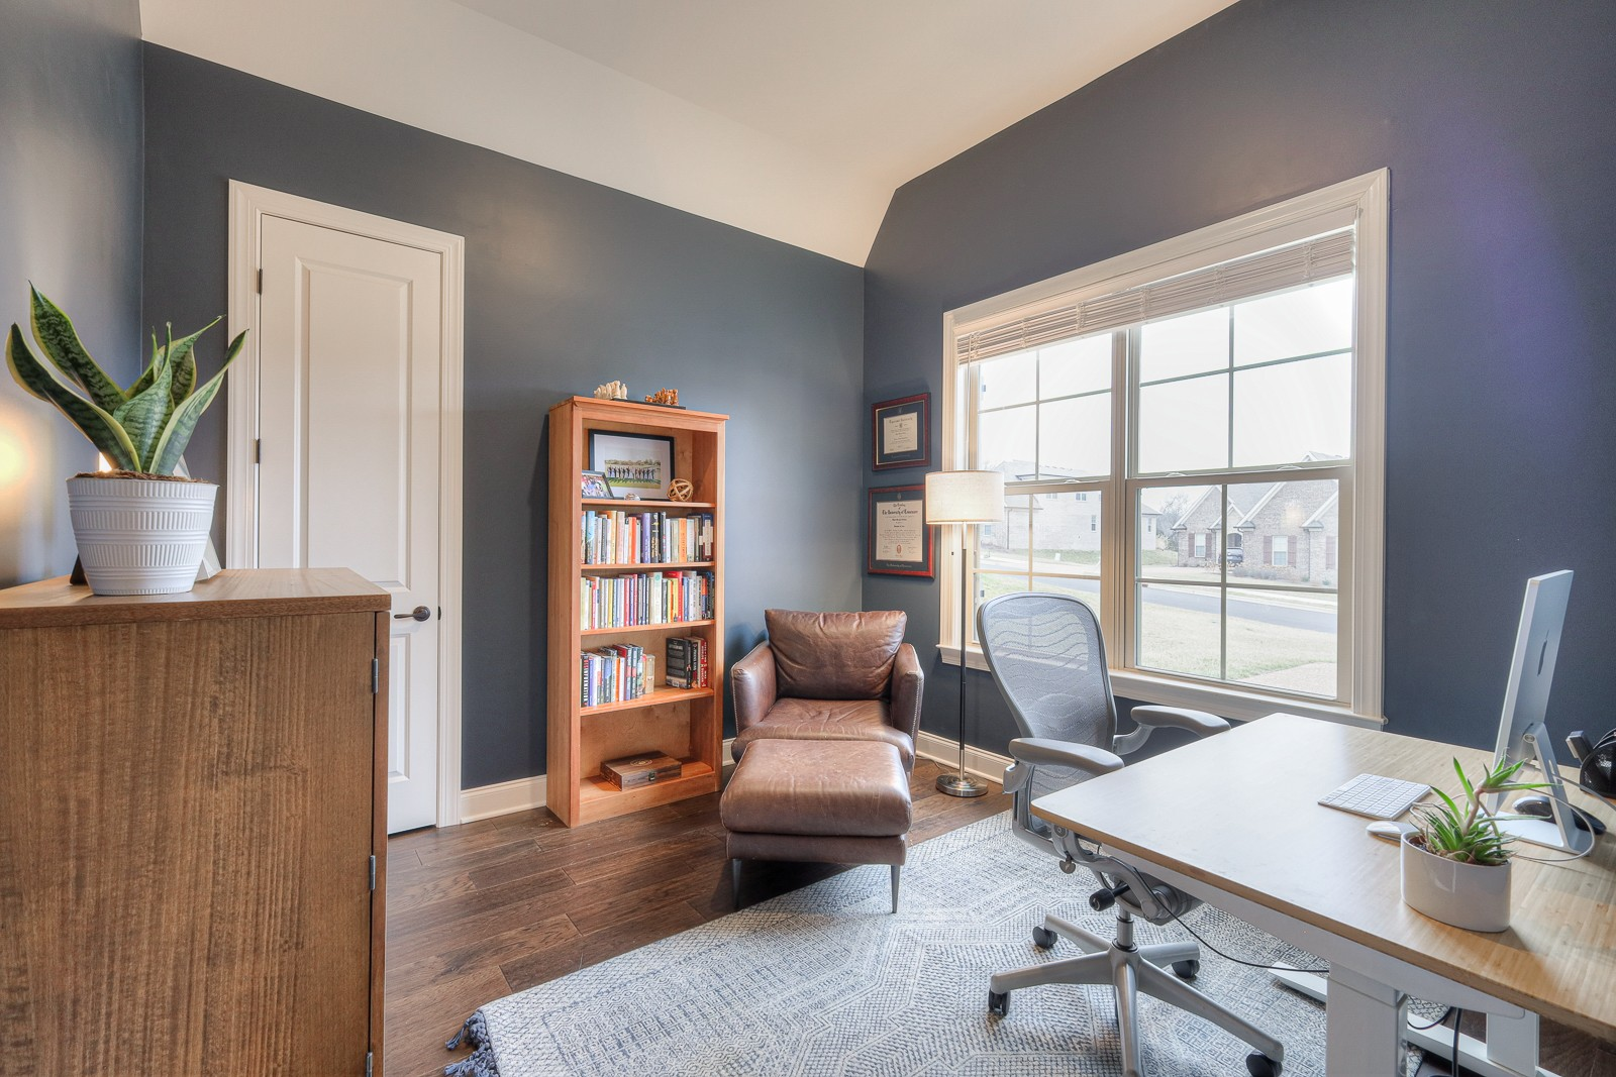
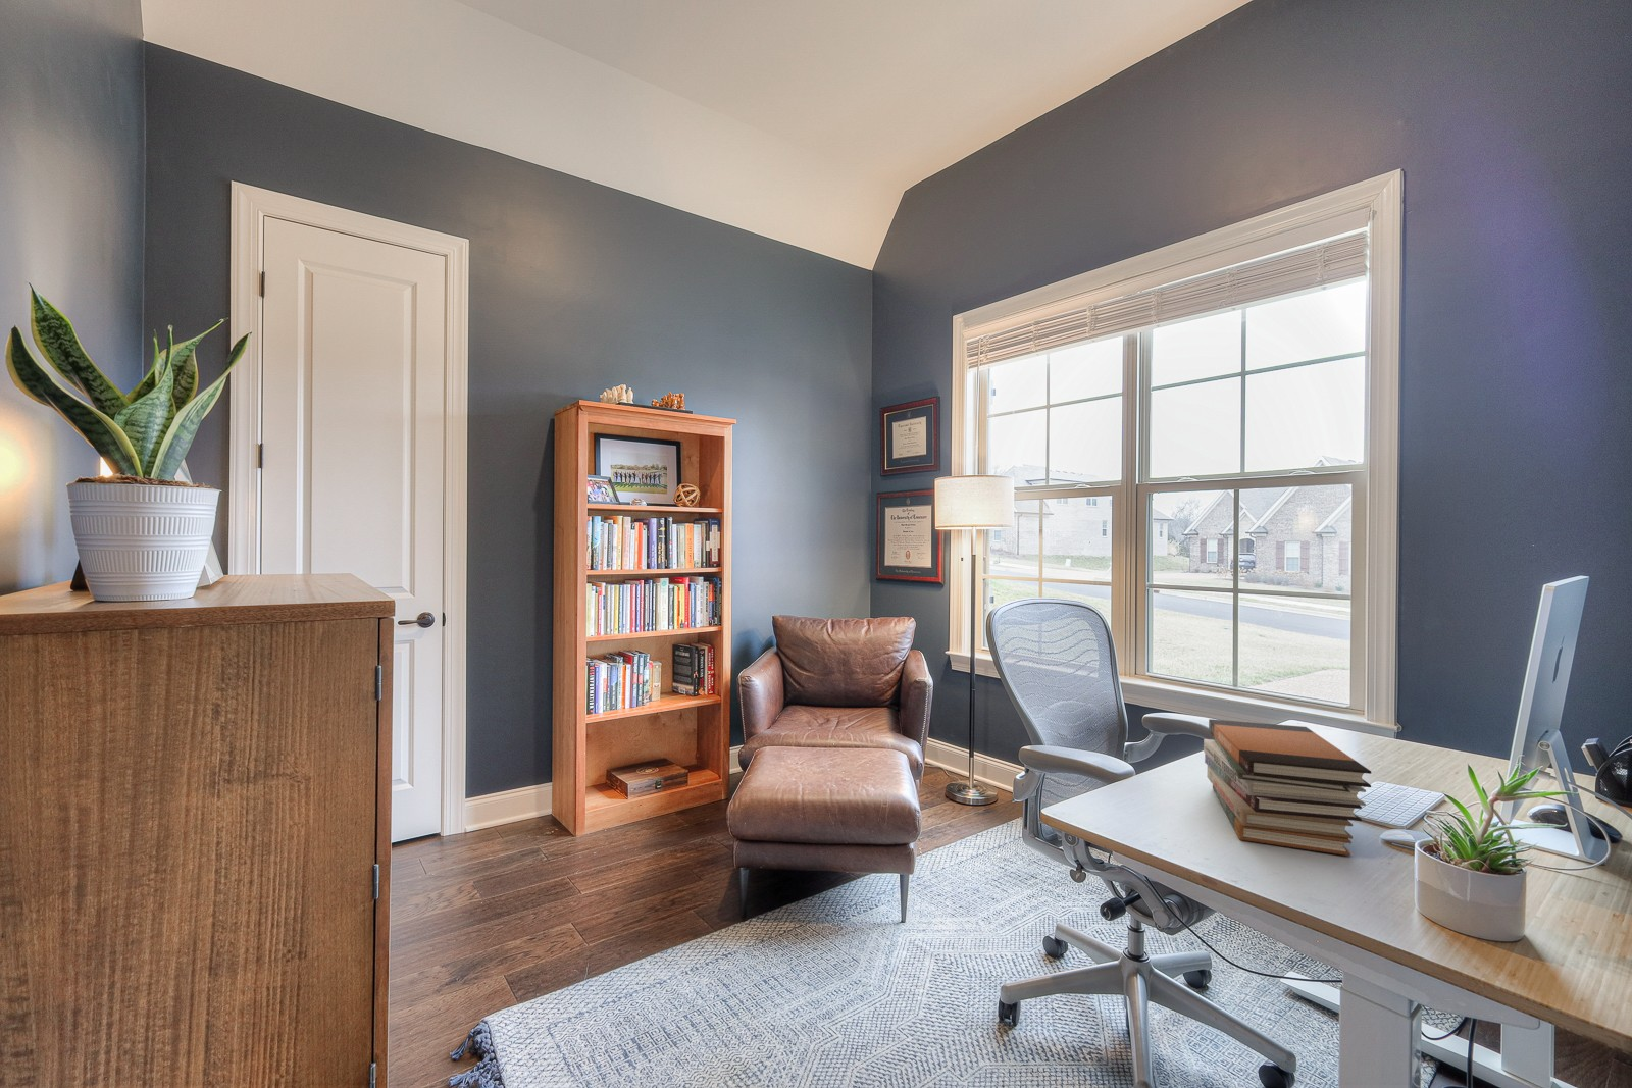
+ book stack (1276, 780)
